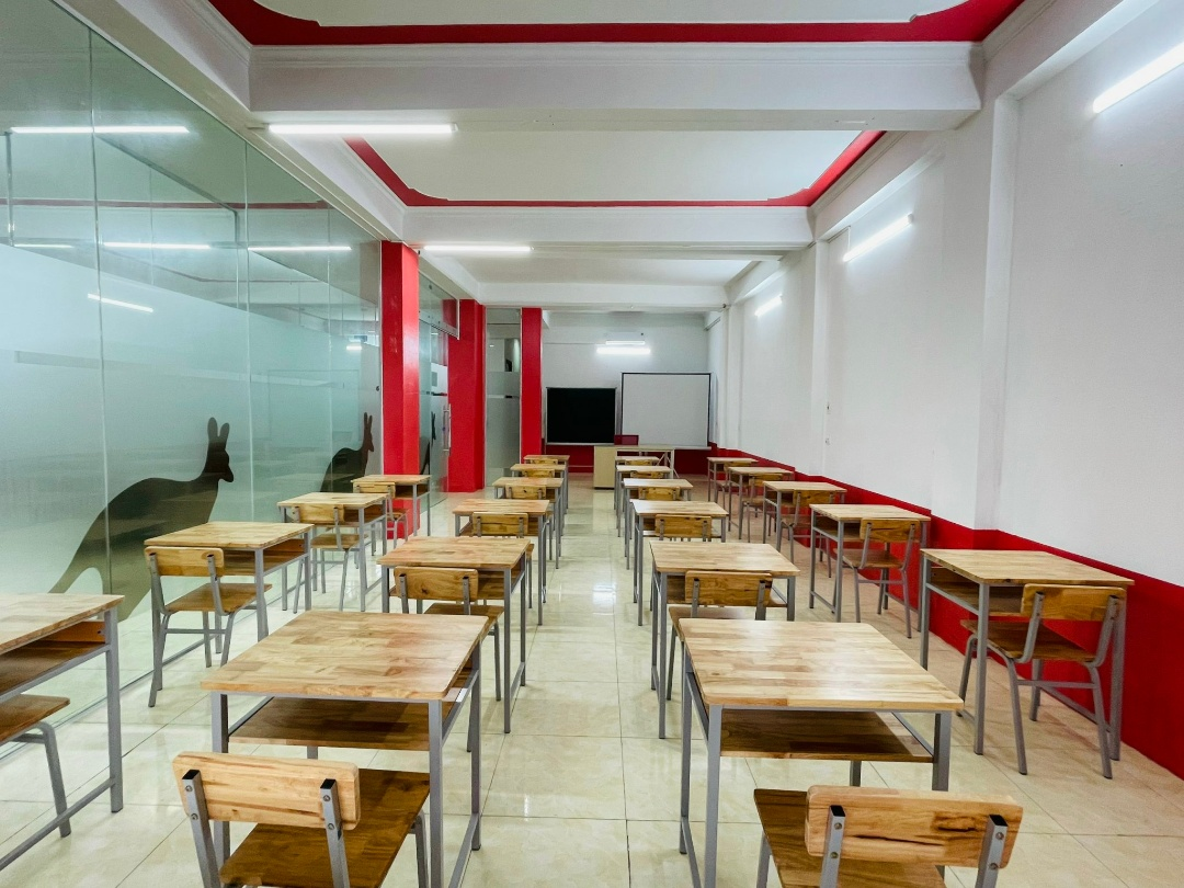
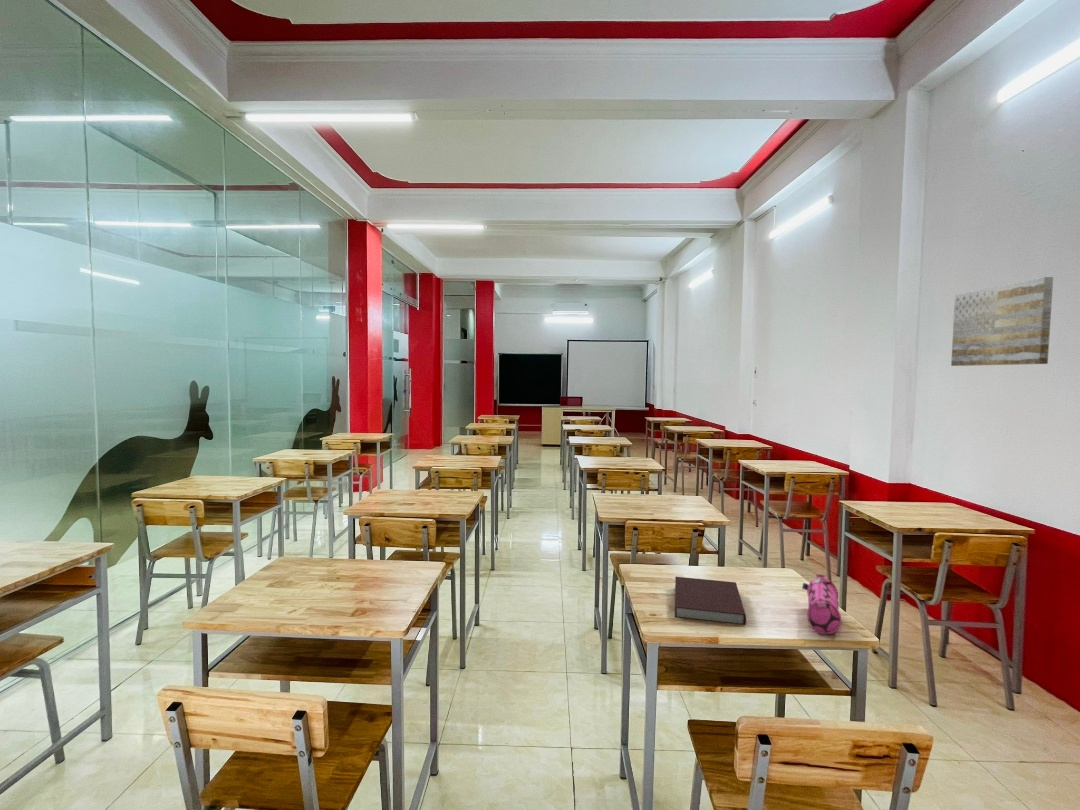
+ pencil case (822, 602)
+ wall art (996, 326)
+ notebook (707, 598)
